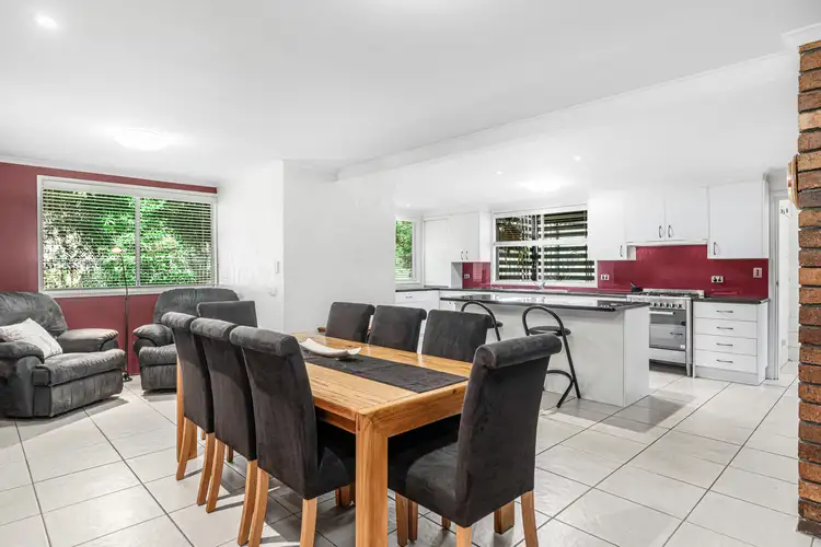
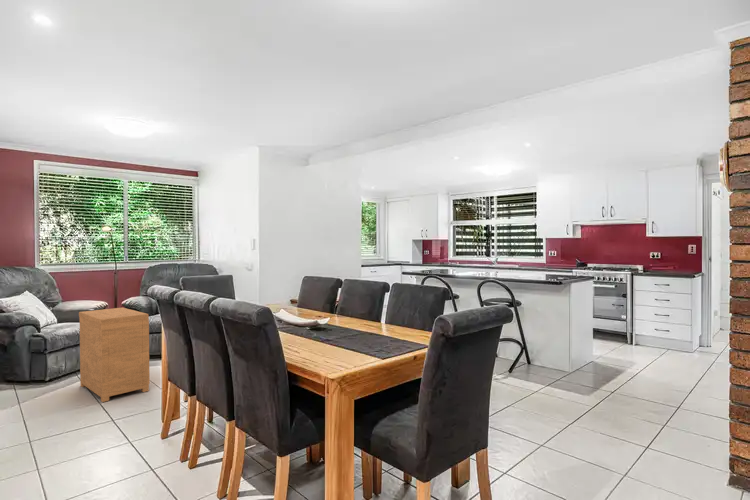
+ nightstand (117, 350)
